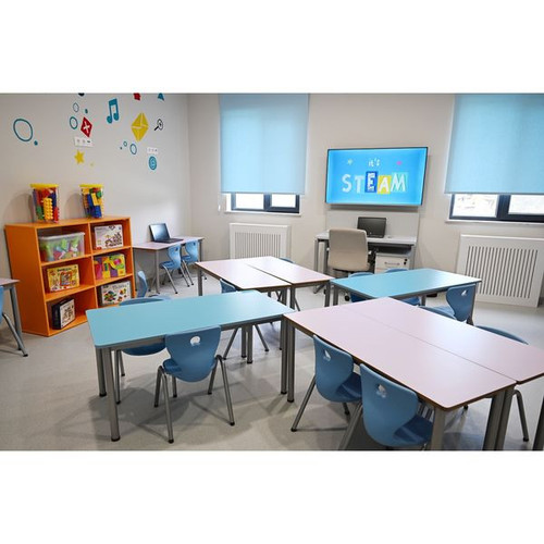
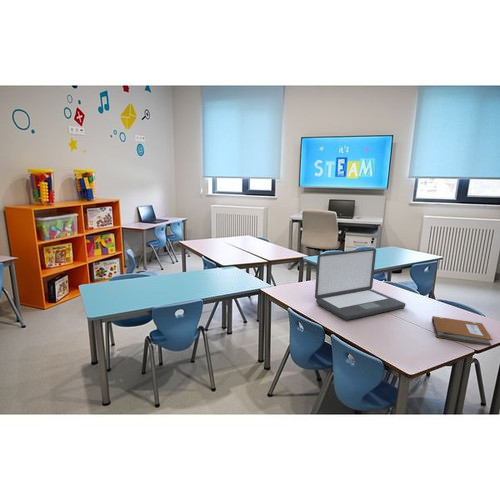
+ laptop (361, 281)
+ notebook (461, 329)
